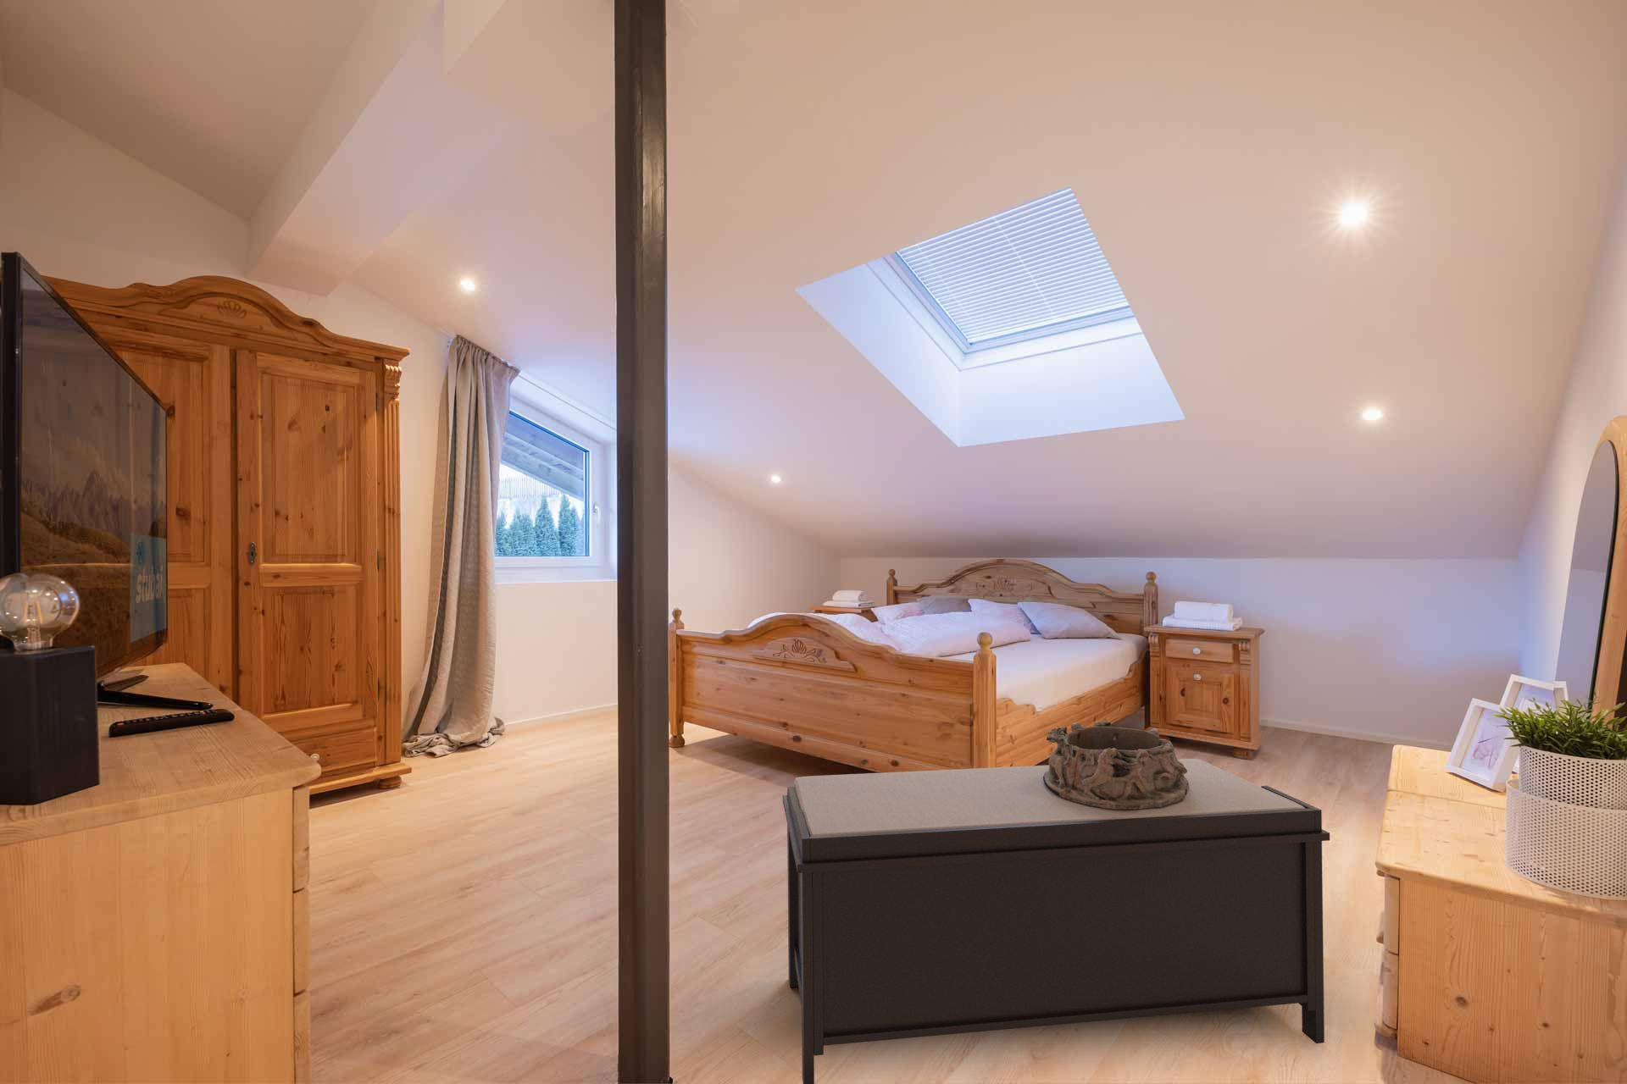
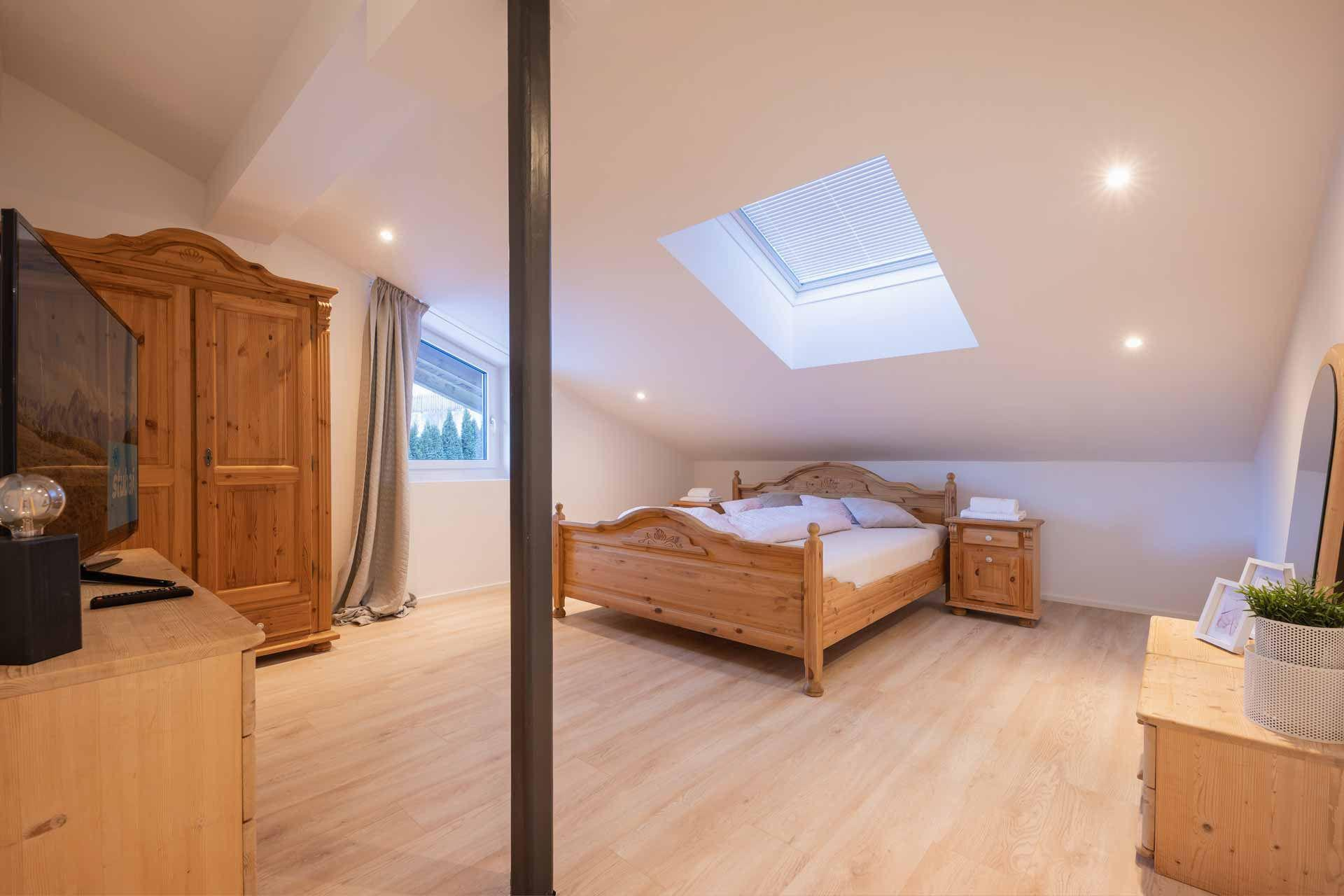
- bench (1035, 899)
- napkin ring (1114, 757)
